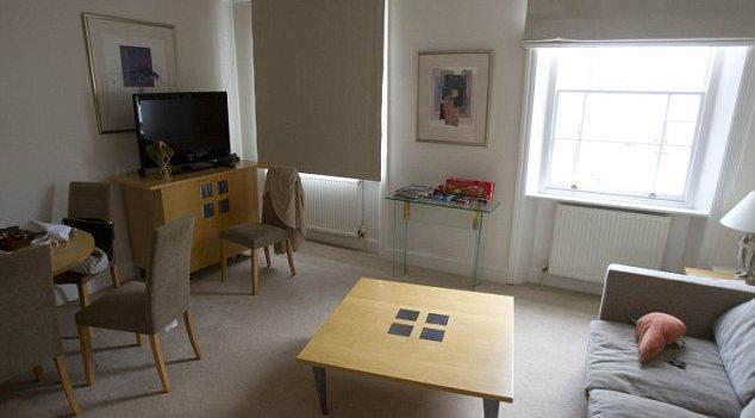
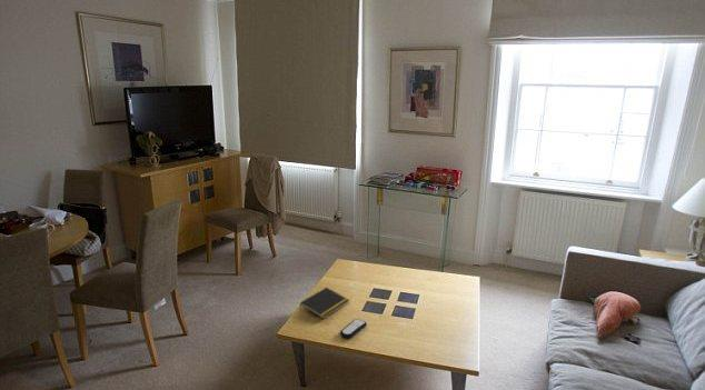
+ notepad (325, 301)
+ remote control (352, 328)
